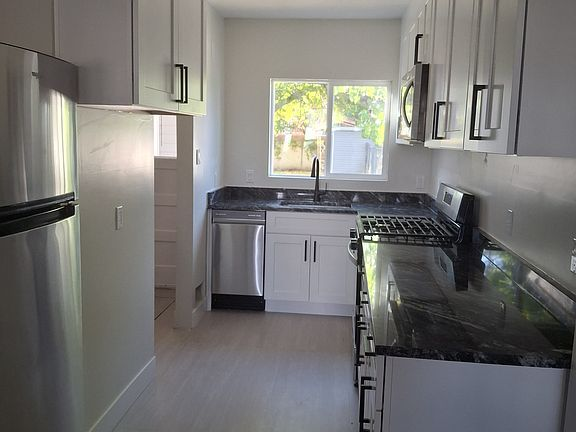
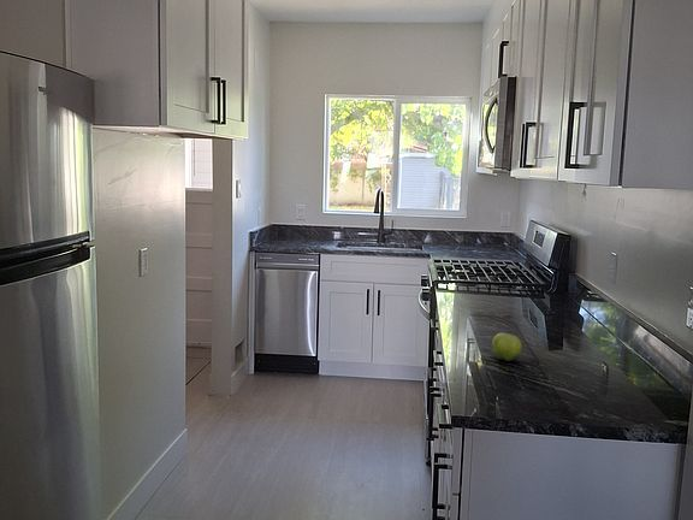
+ fruit (507, 345)
